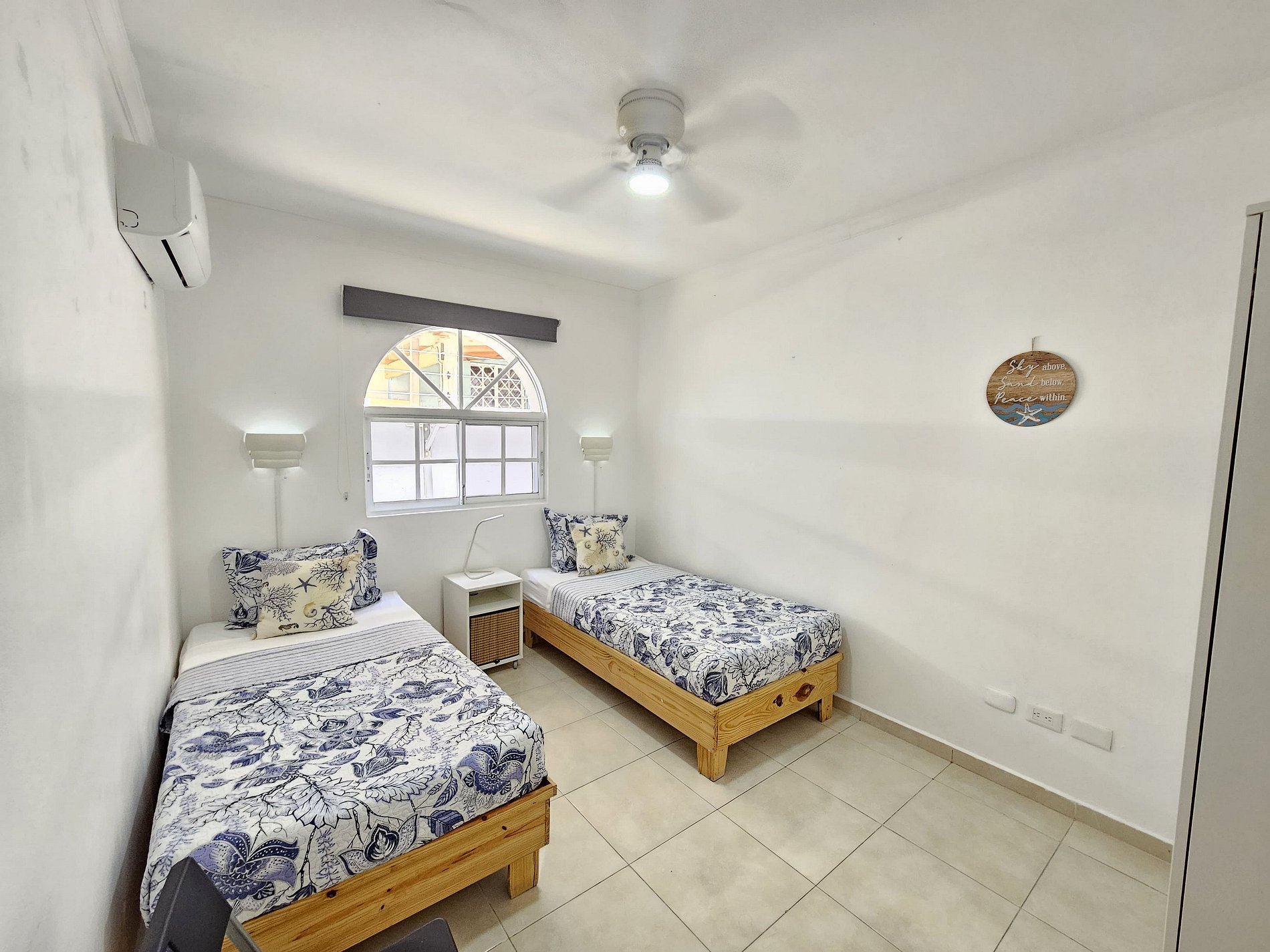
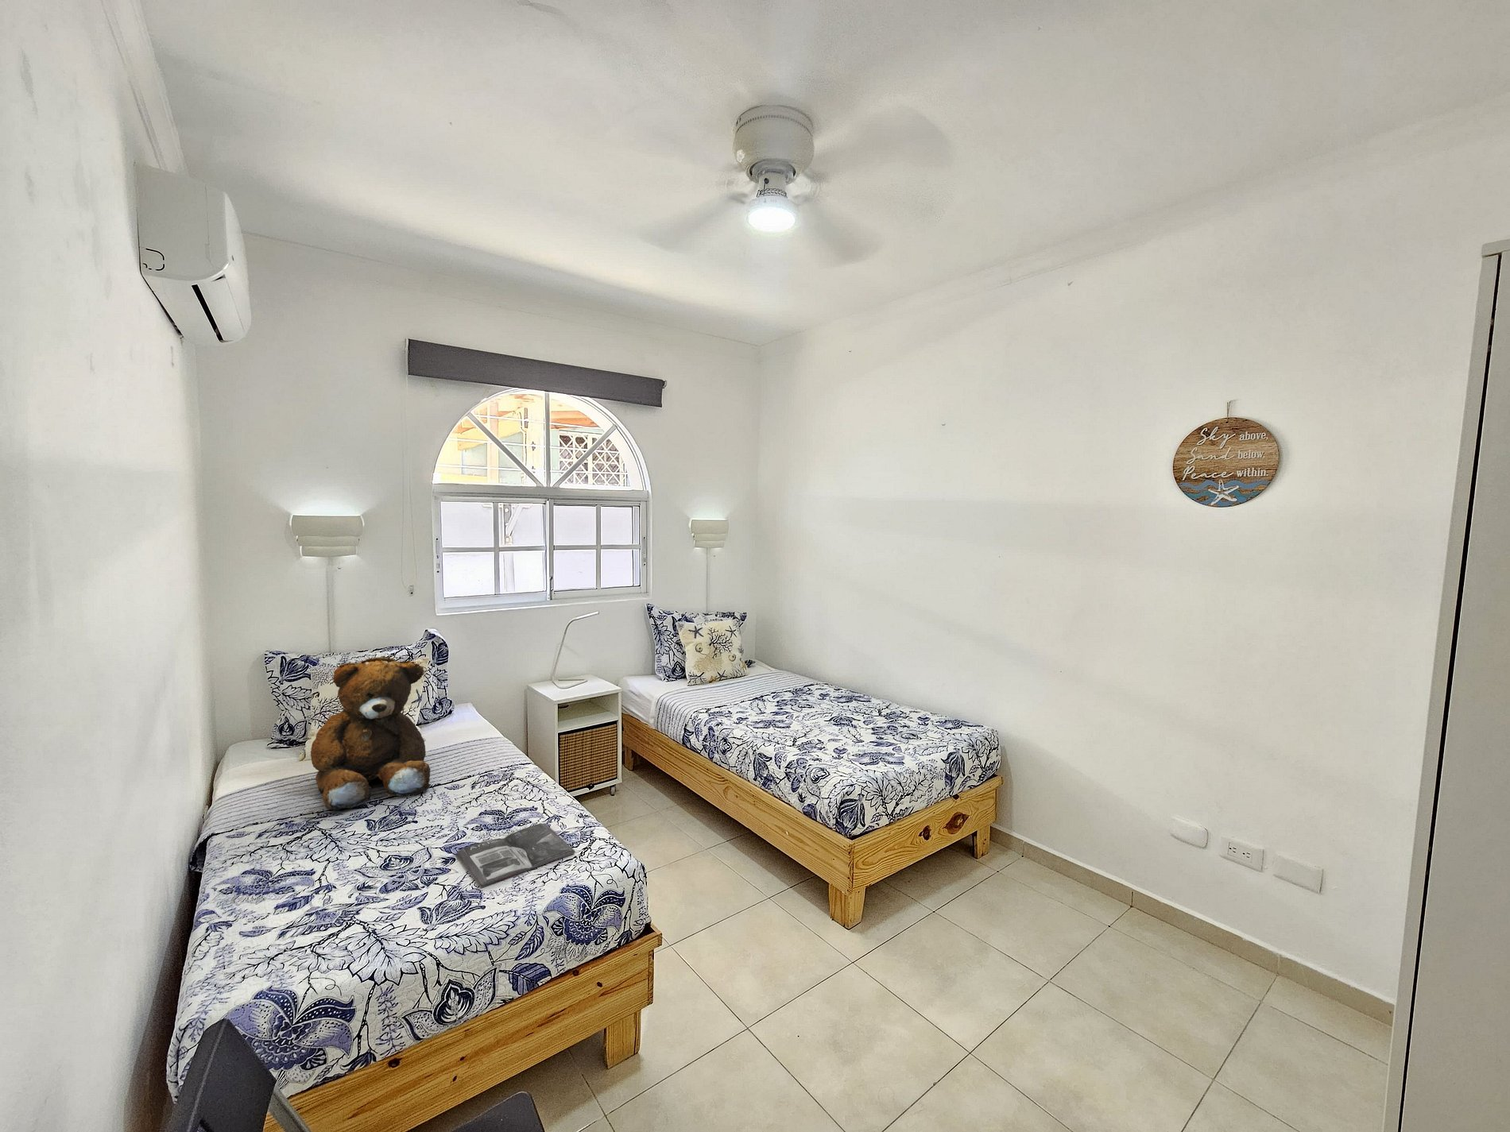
+ teddy bear (373, 723)
+ magazine (516, 851)
